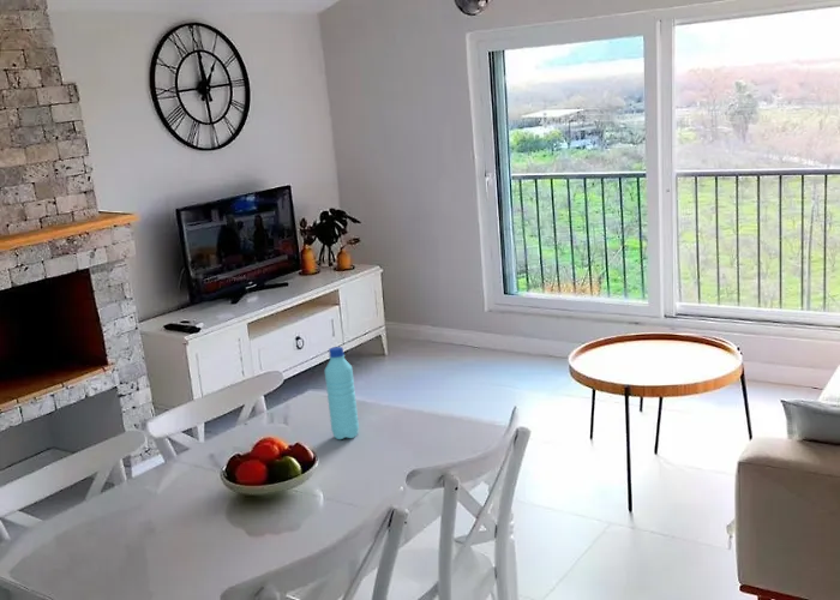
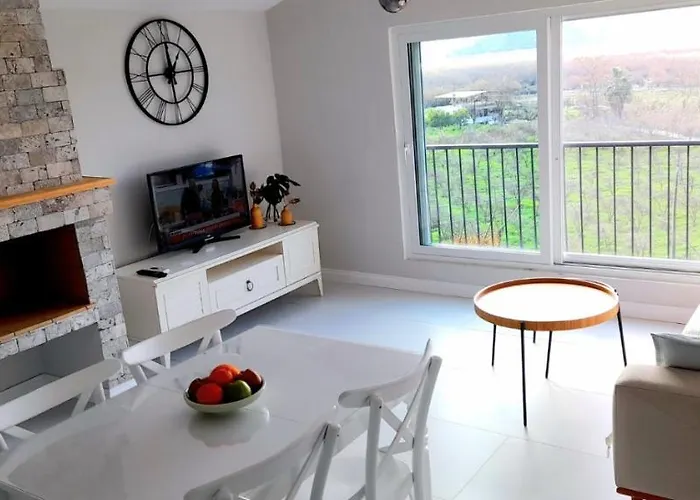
- water bottle (341, 392)
